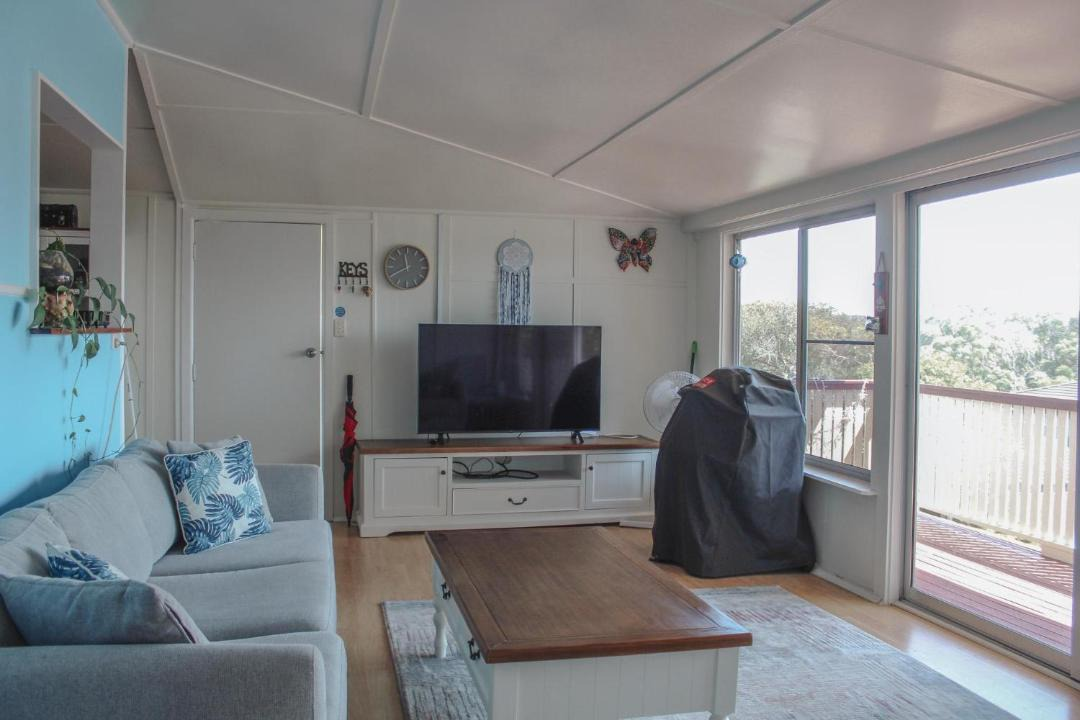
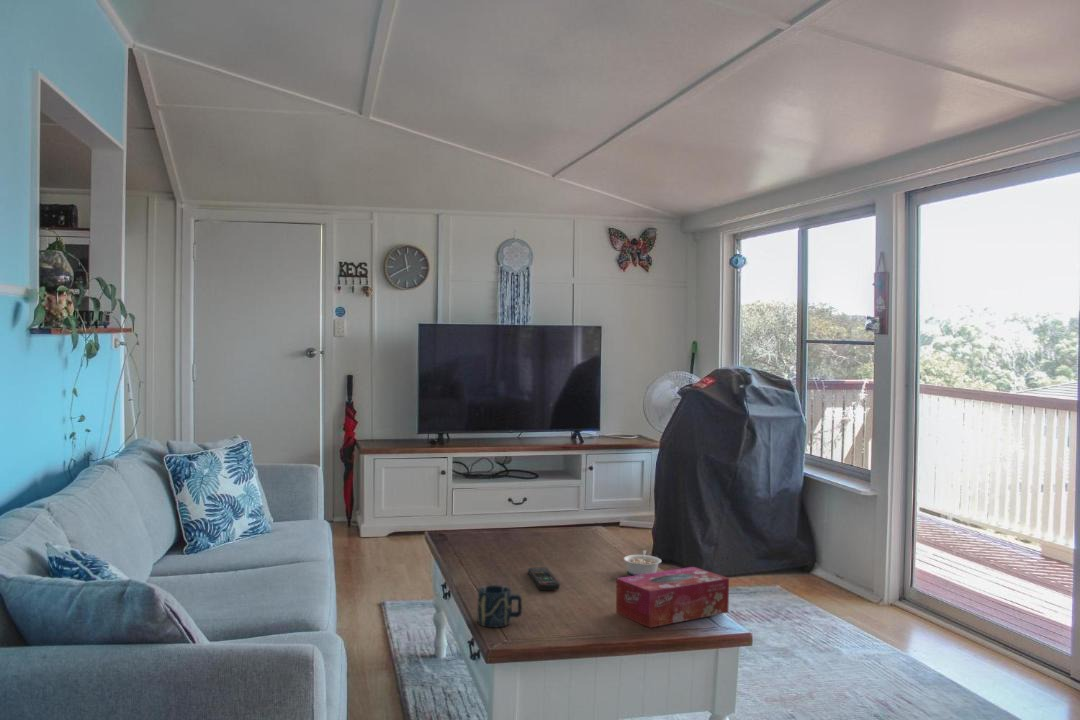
+ legume (641, 564)
+ remote control (543, 577)
+ cup (499, 605)
+ tissue box (672, 595)
